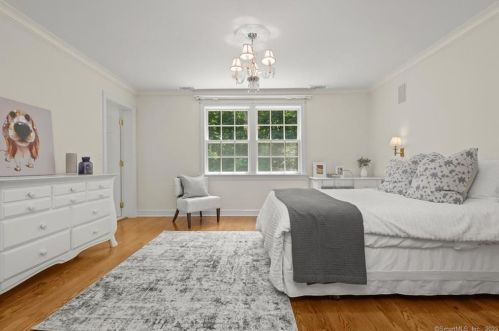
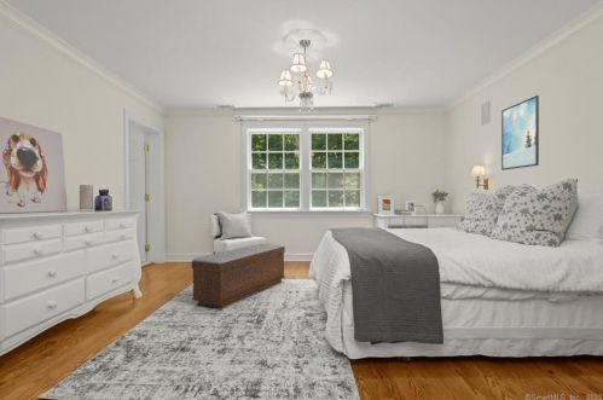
+ bench (243, 271)
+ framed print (518, 135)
